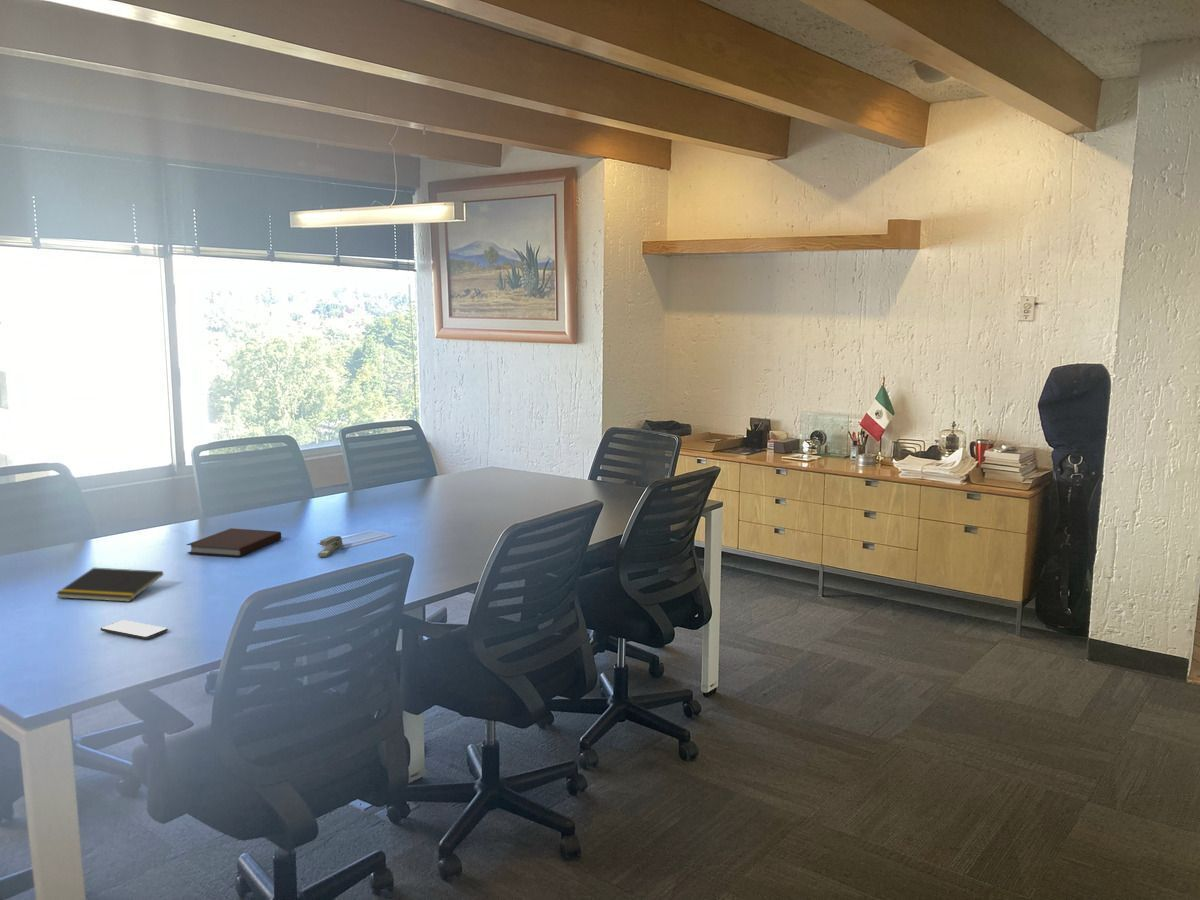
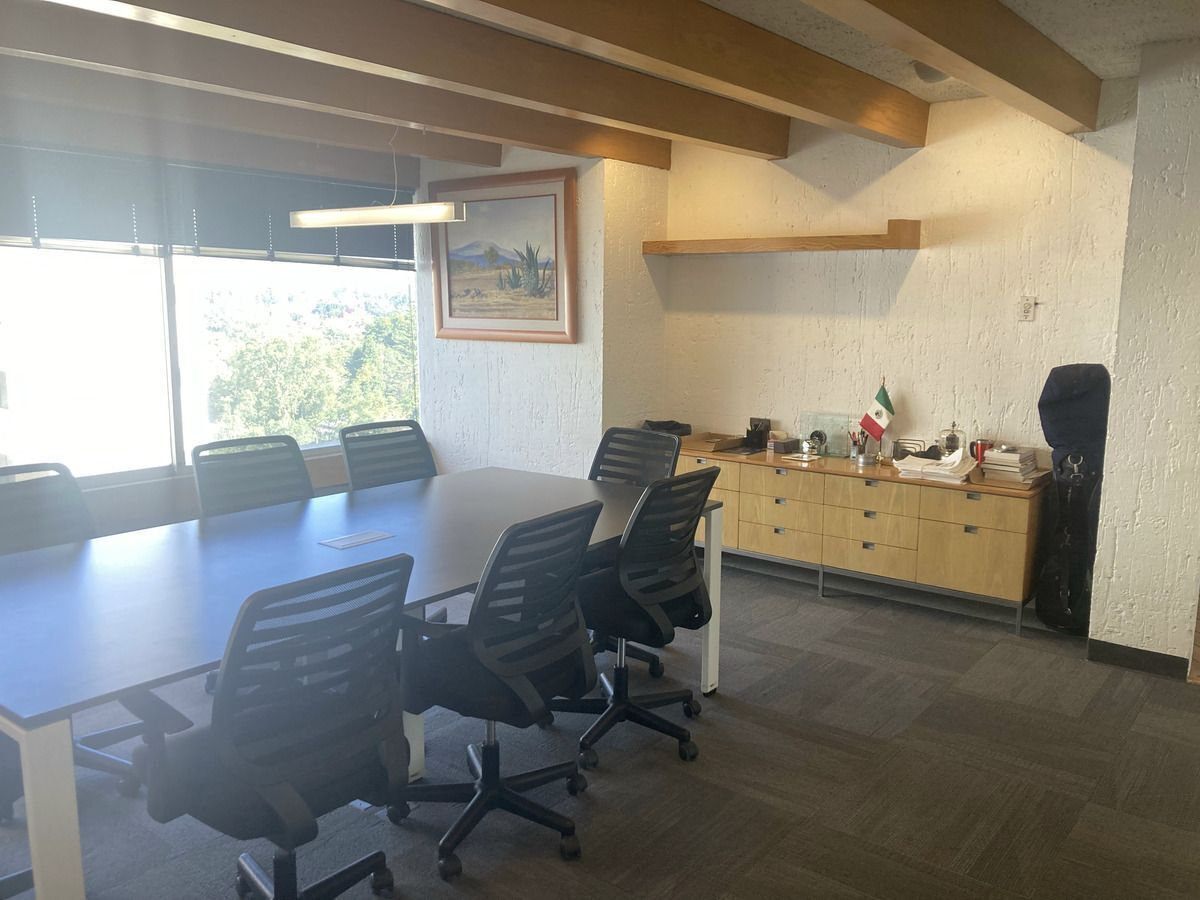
- stapler (330, 543)
- notepad (110, 584)
- smartphone (134, 629)
- notebook (235, 542)
